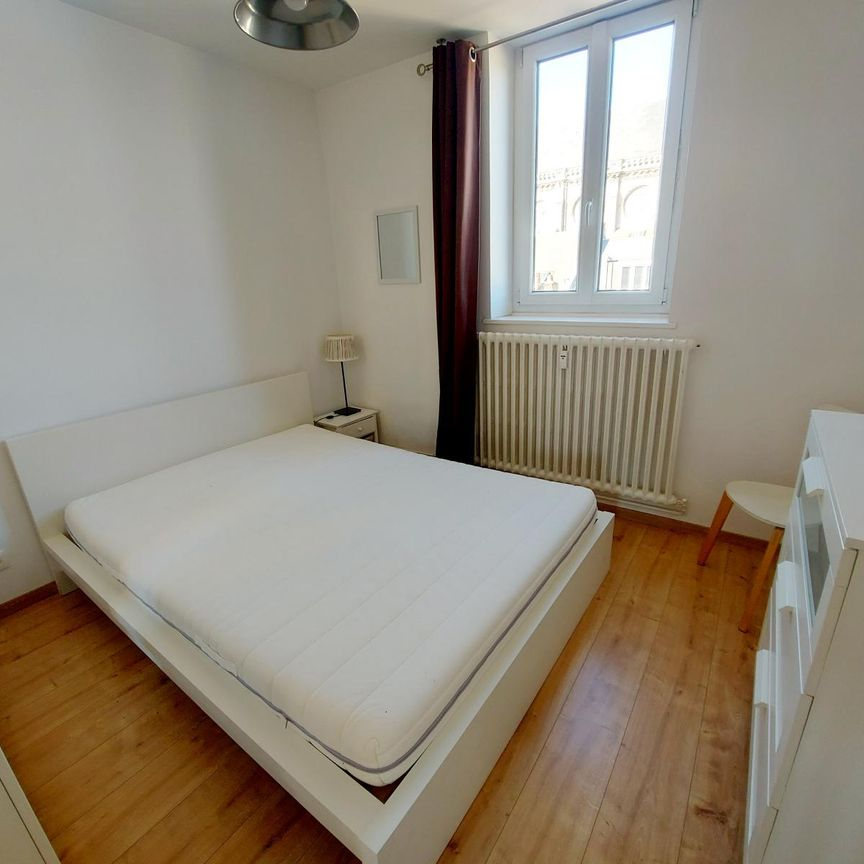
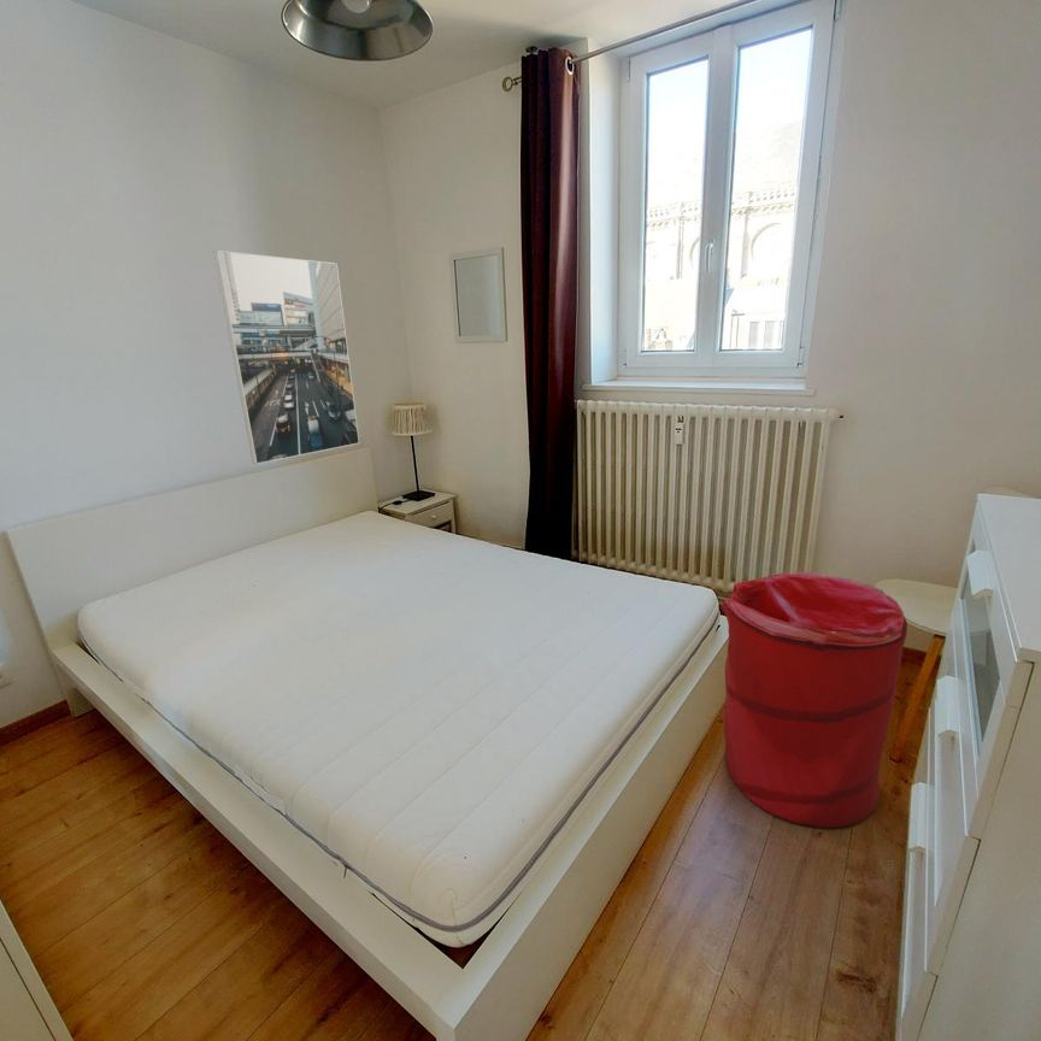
+ laundry hamper (801, 687)
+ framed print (295, 360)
